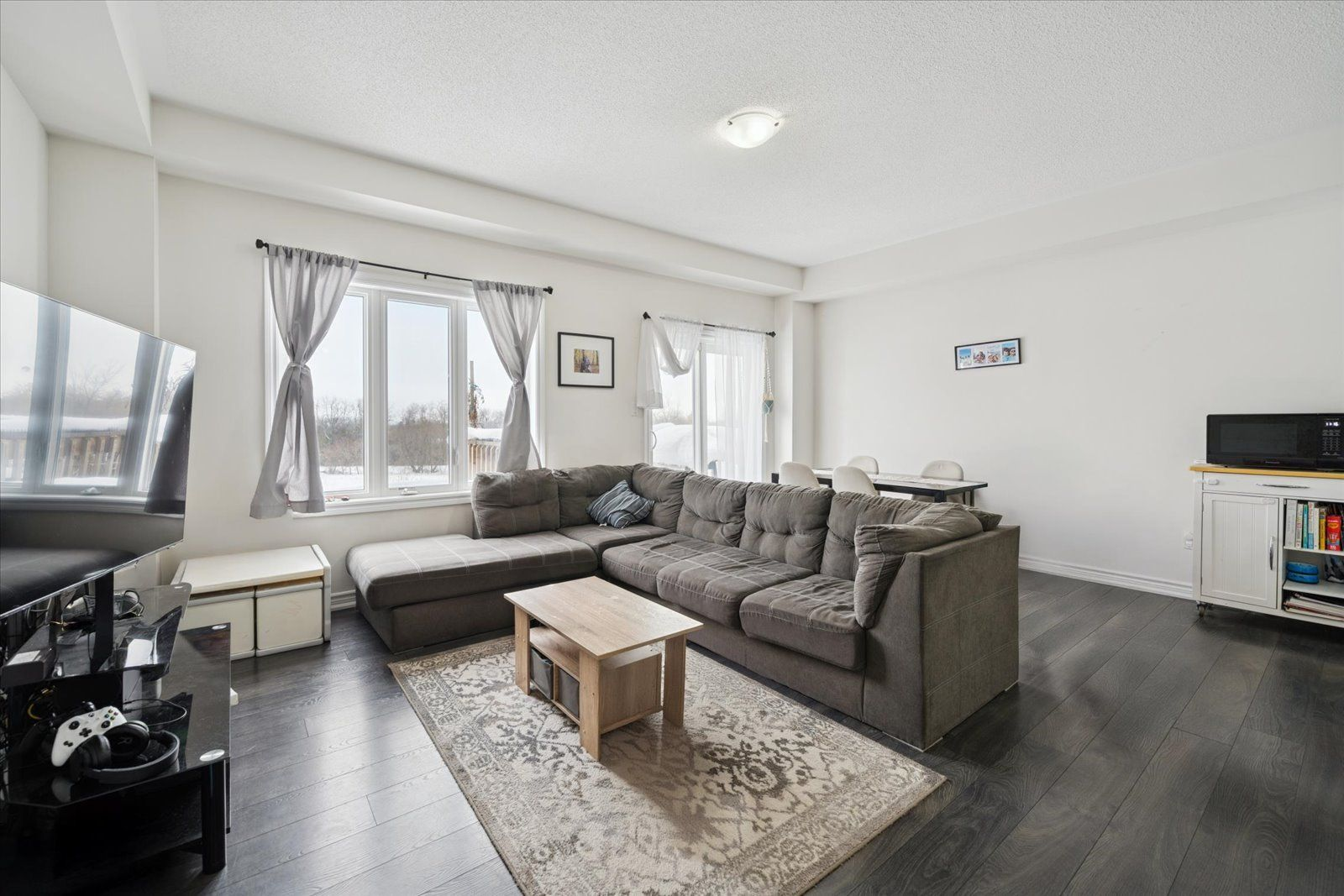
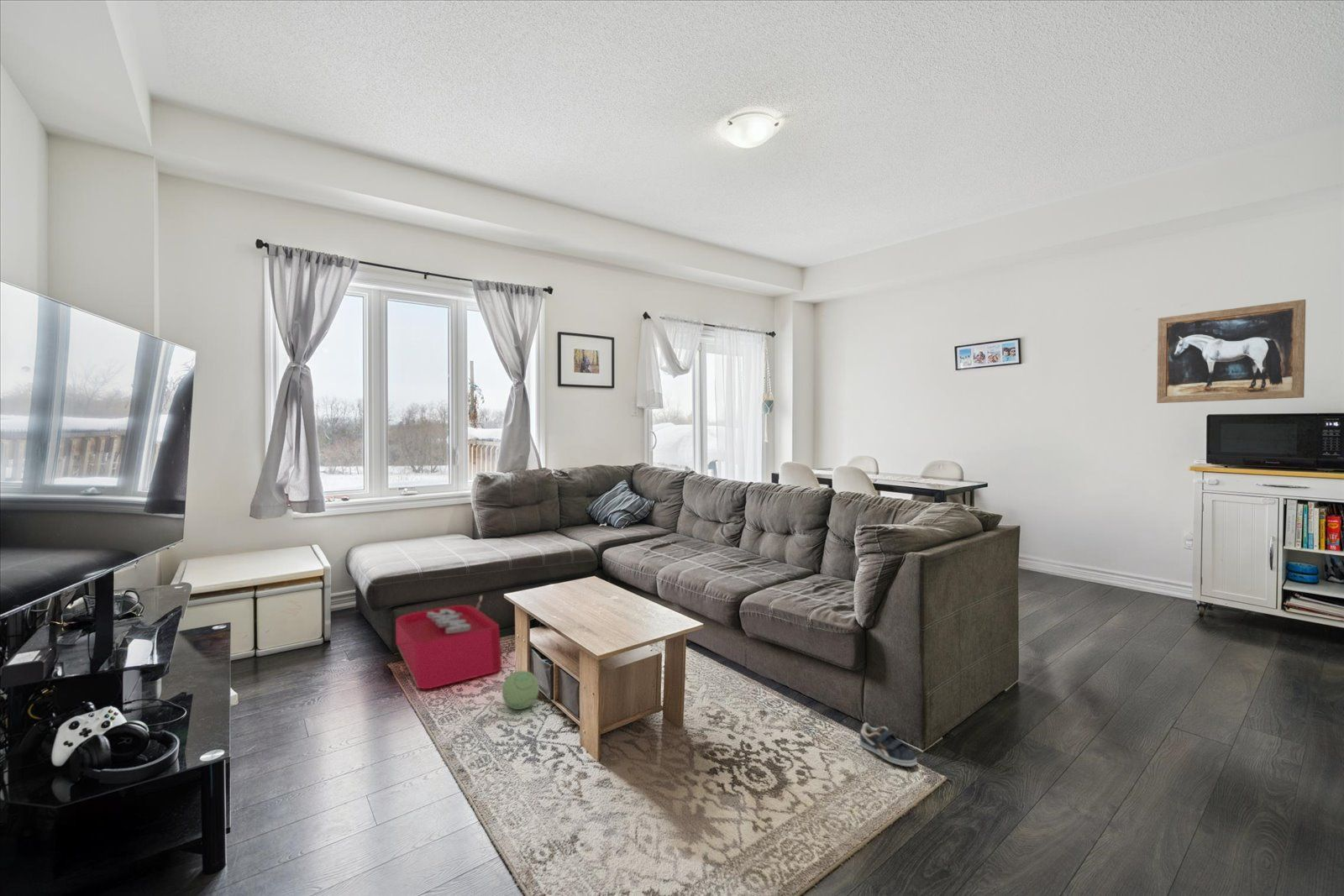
+ sneaker (886, 743)
+ wall art (1226, 354)
+ storage bin (455, 637)
+ plush toy (520, 689)
